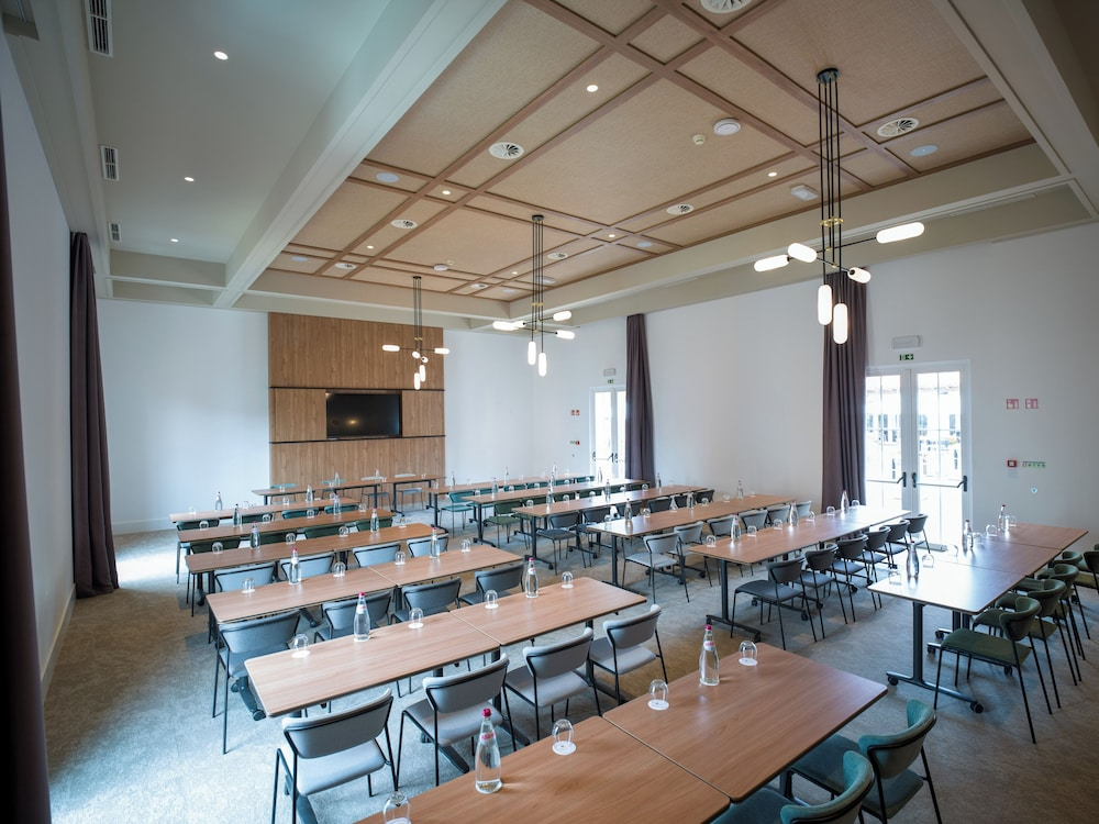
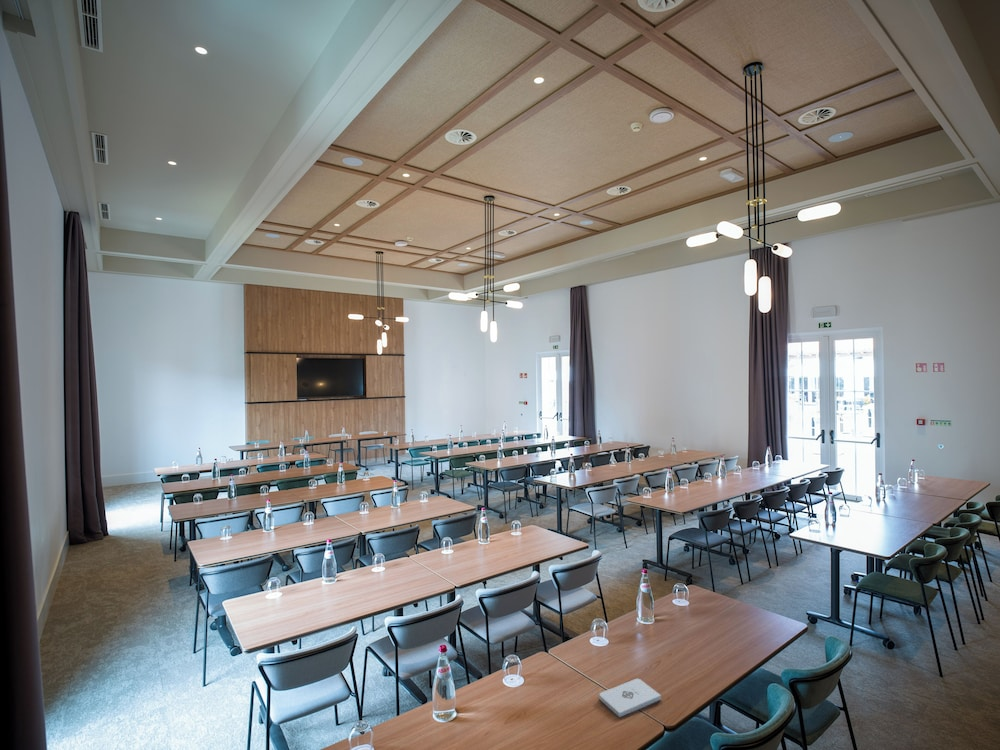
+ notepad (629, 696)
